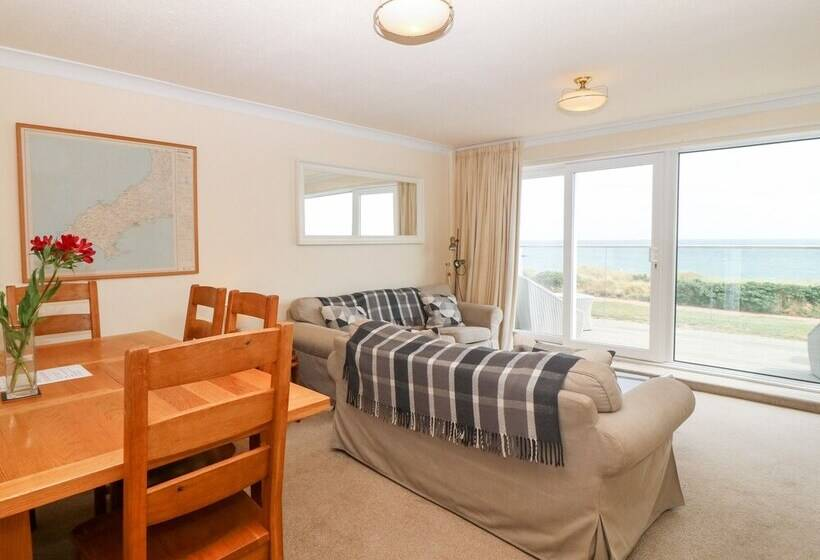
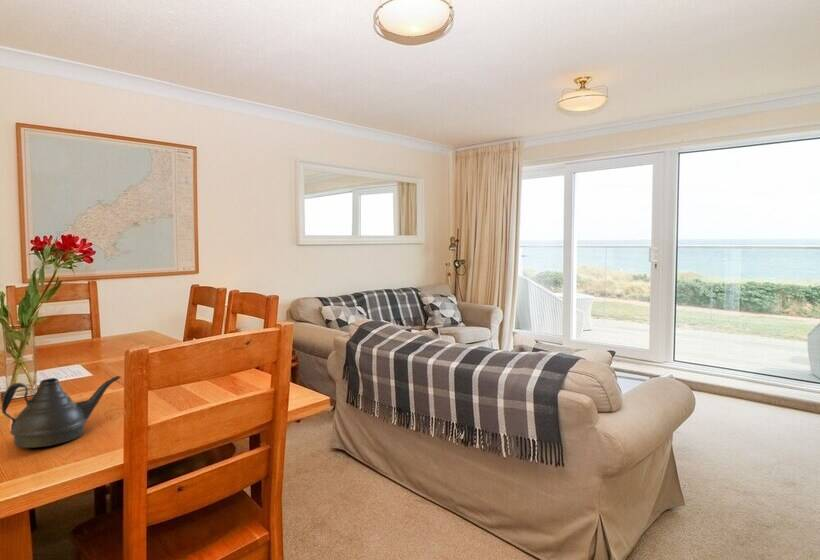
+ teapot (64, 406)
